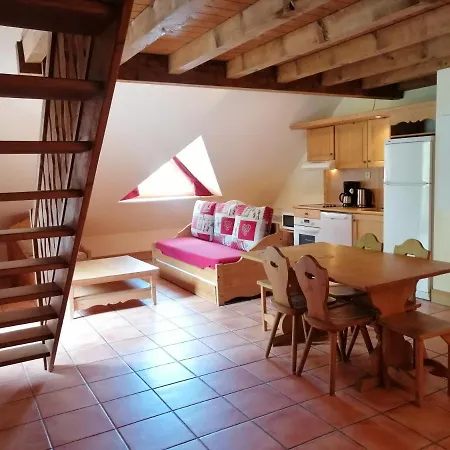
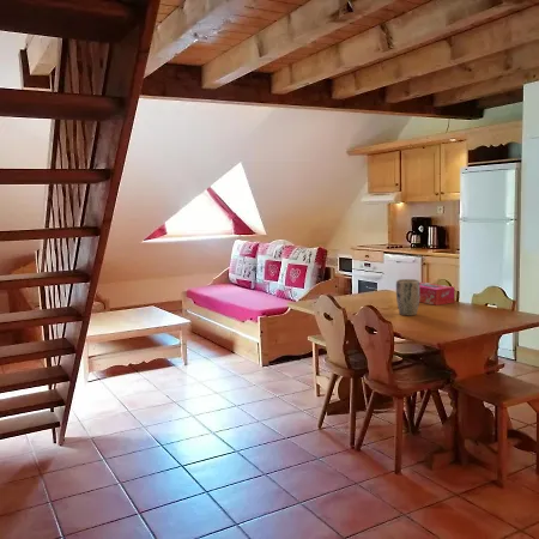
+ tissue box (429, 292)
+ plant pot (407, 297)
